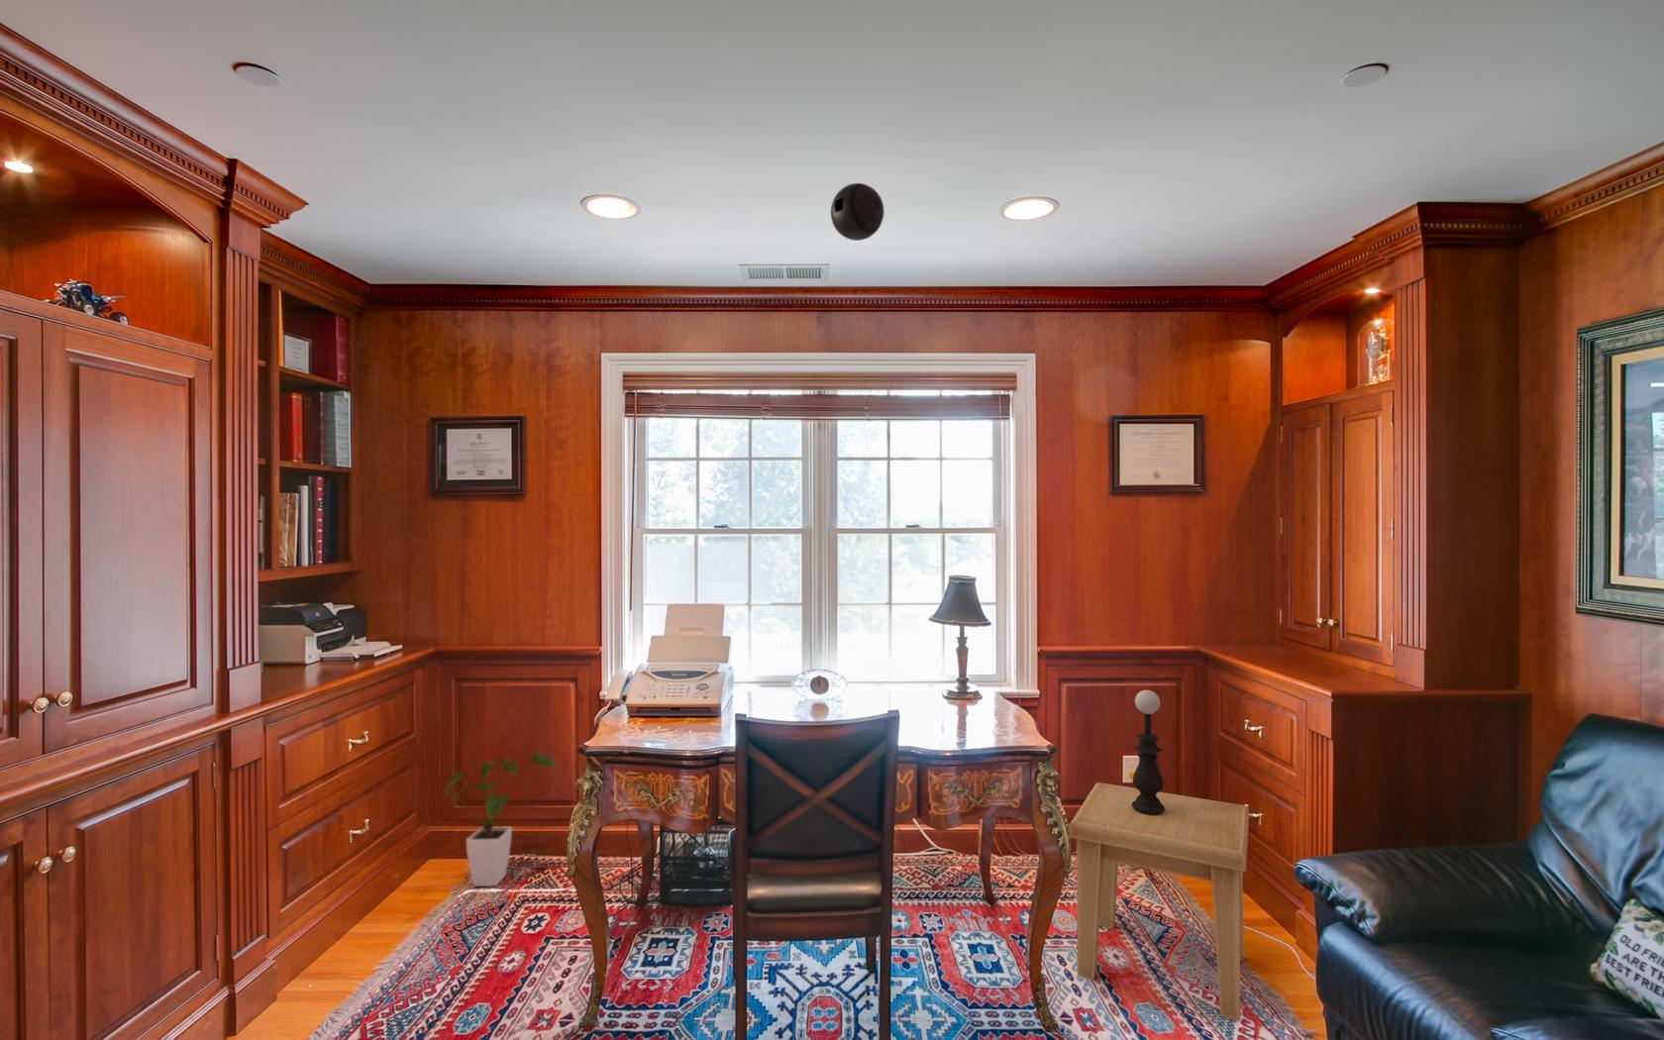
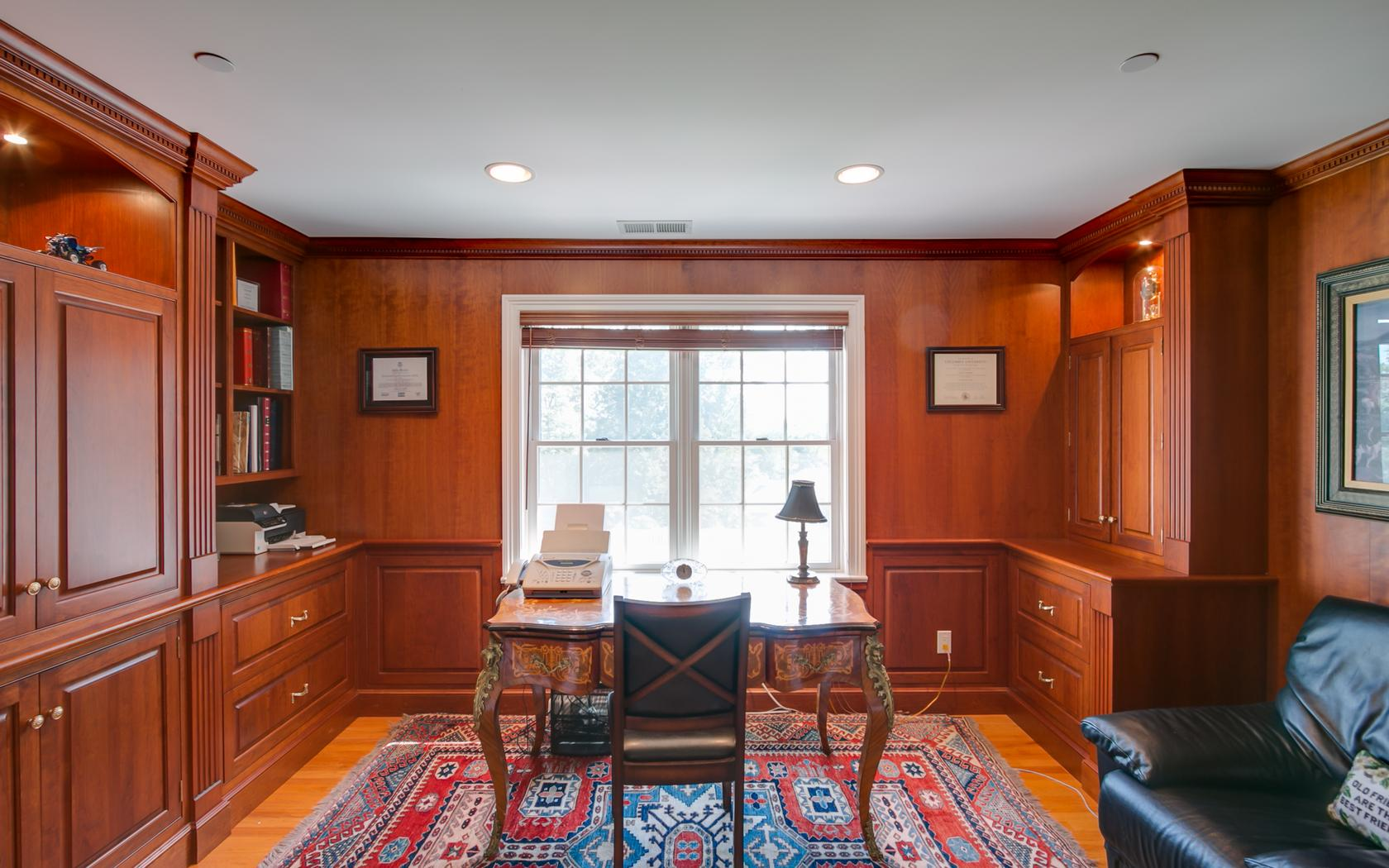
- house plant (496, 818)
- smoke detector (857, 212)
- side table (1164, 871)
- table lamp (1146, 749)
